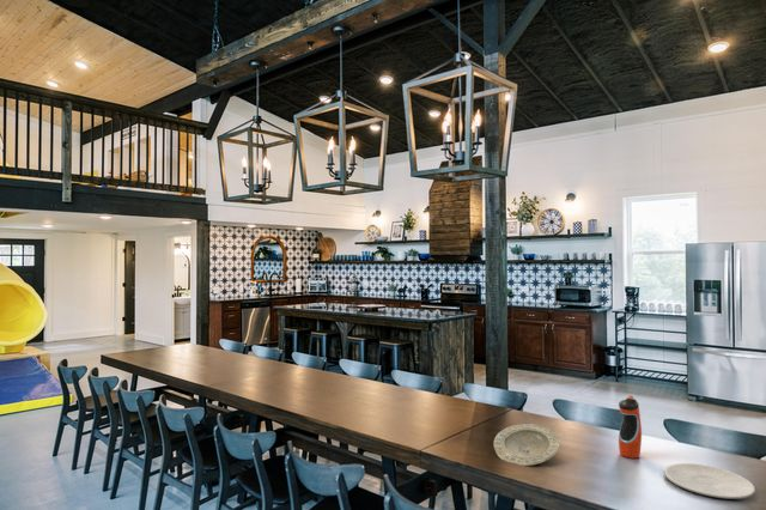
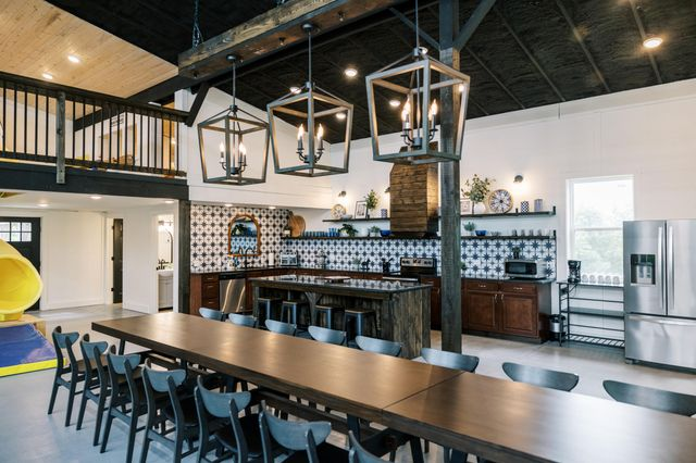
- water bottle (630, 425)
- plate (707, 480)
- plate (525, 443)
